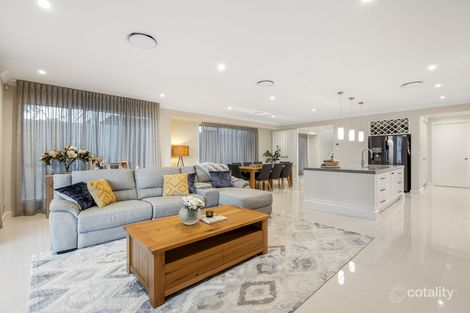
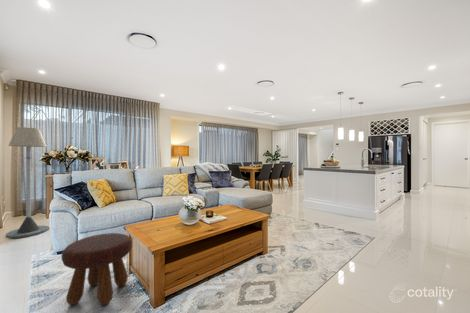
+ floor lamp (28, 180)
+ footstool (99, 267)
